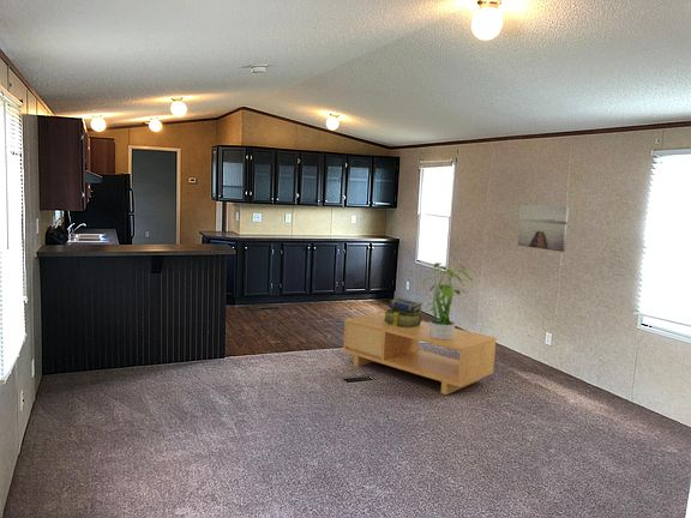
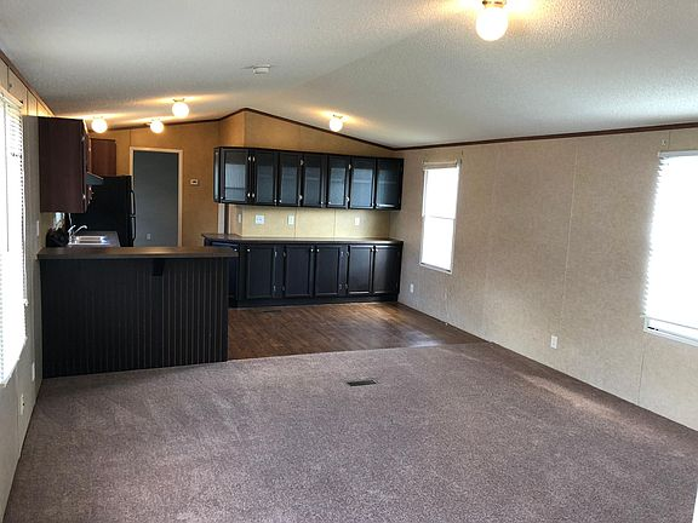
- stack of books (404, 312)
- potted plant (449, 300)
- coffee table (415, 350)
- wall art (541, 227)
